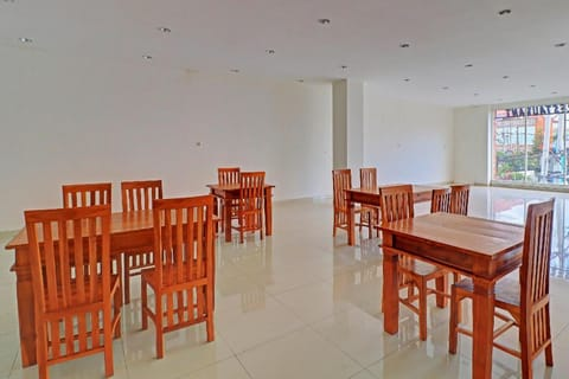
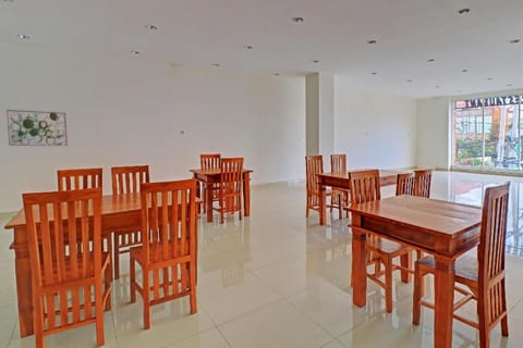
+ wall art (38, 128)
